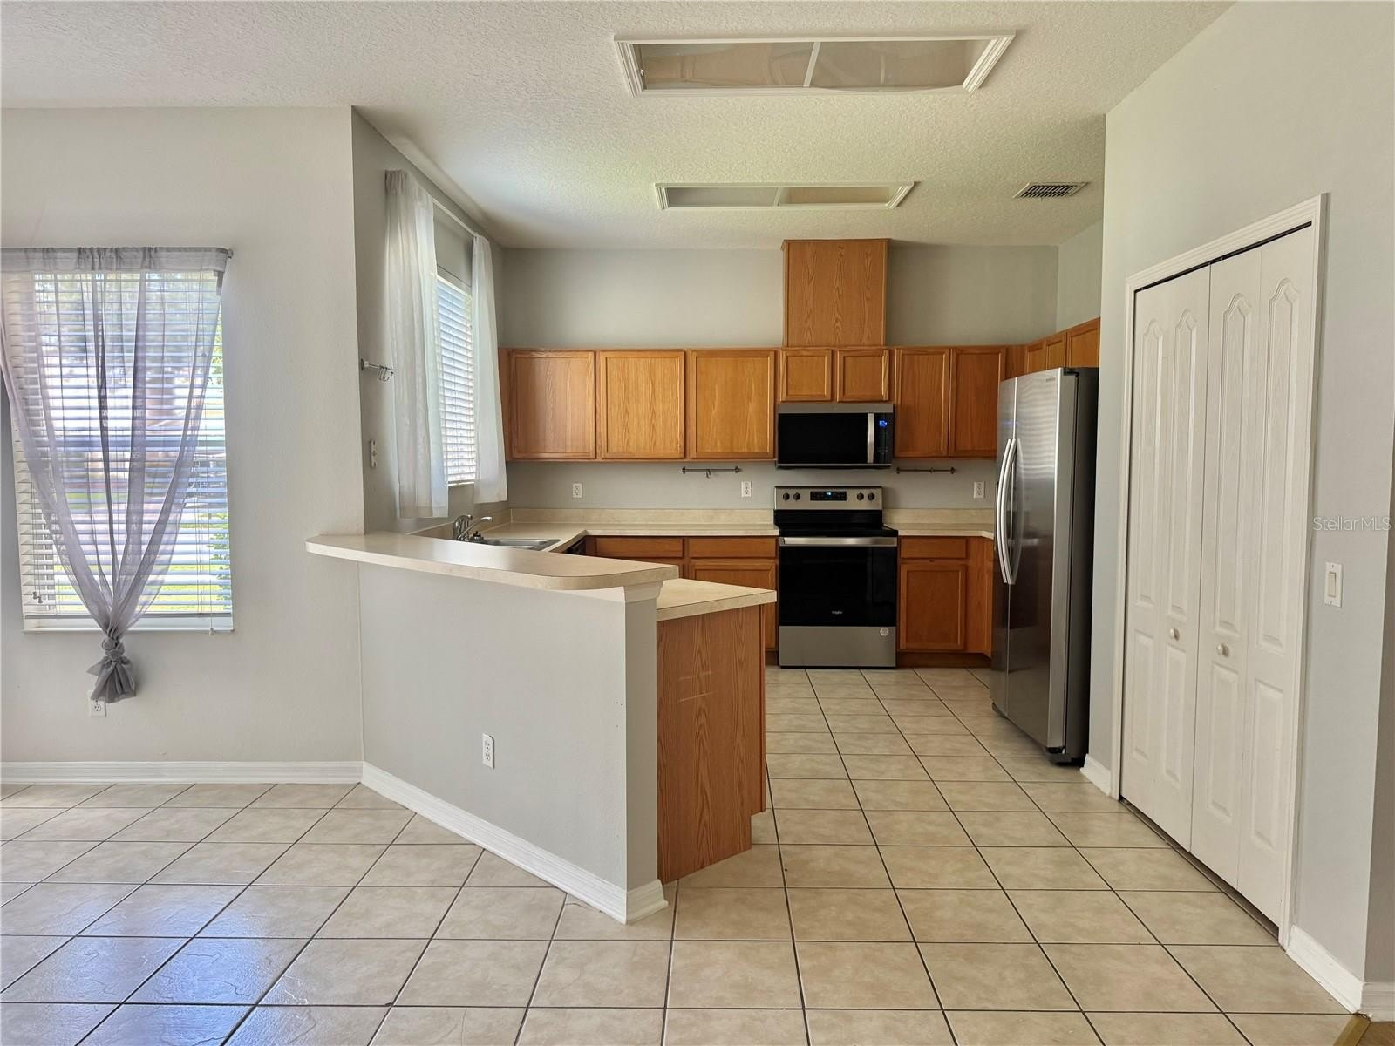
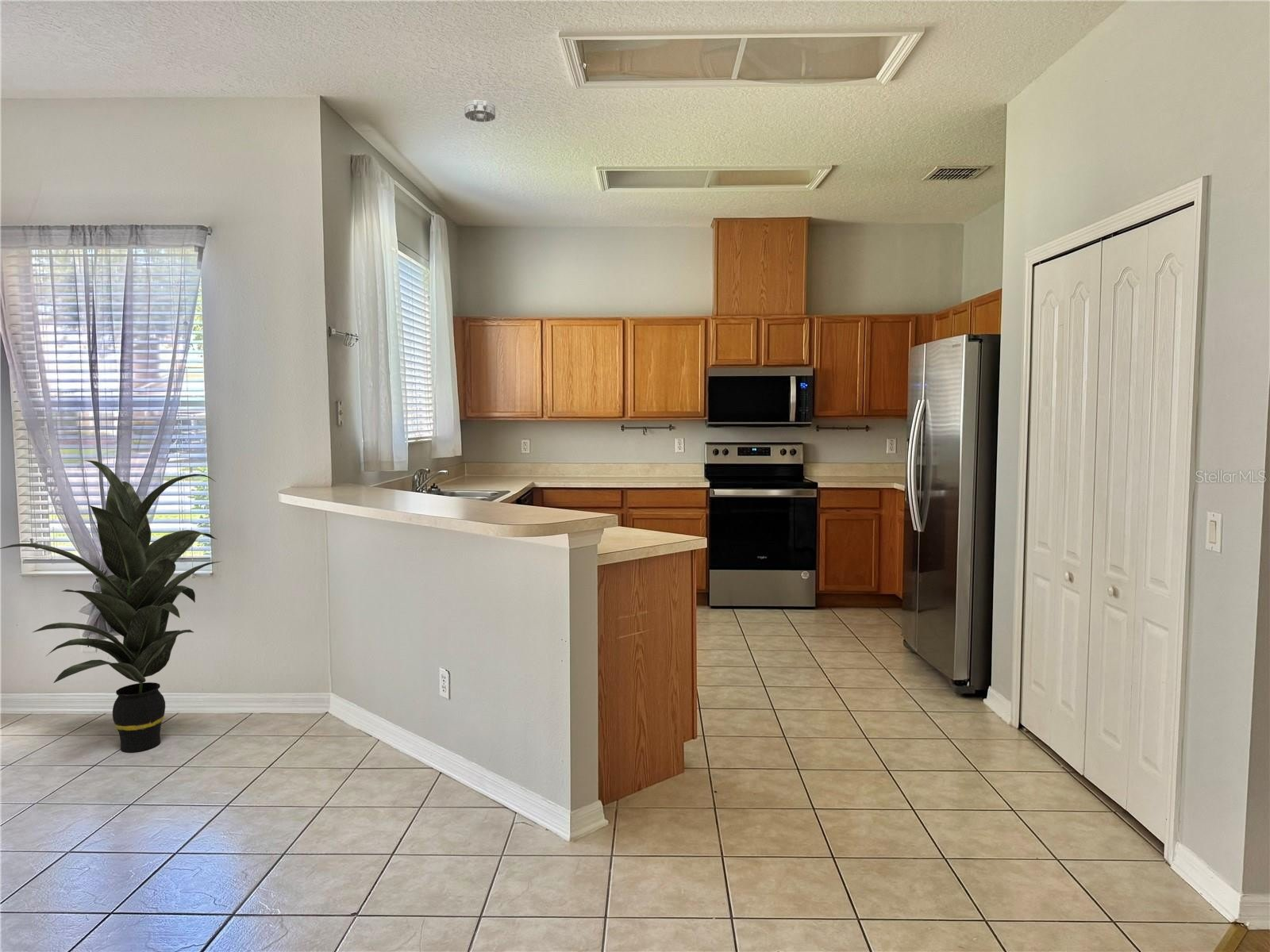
+ indoor plant (129, 603)
+ smoke detector (479, 110)
